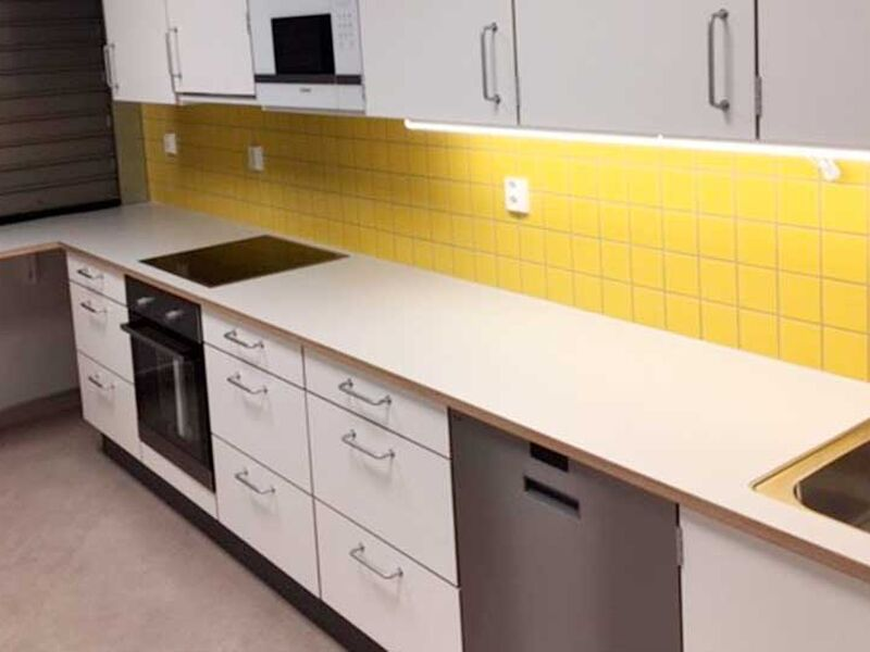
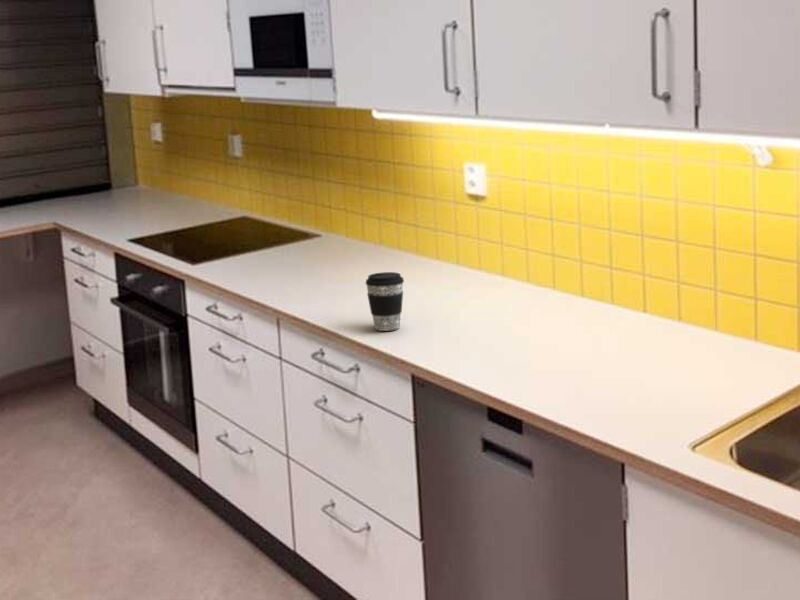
+ coffee cup (385, 301)
